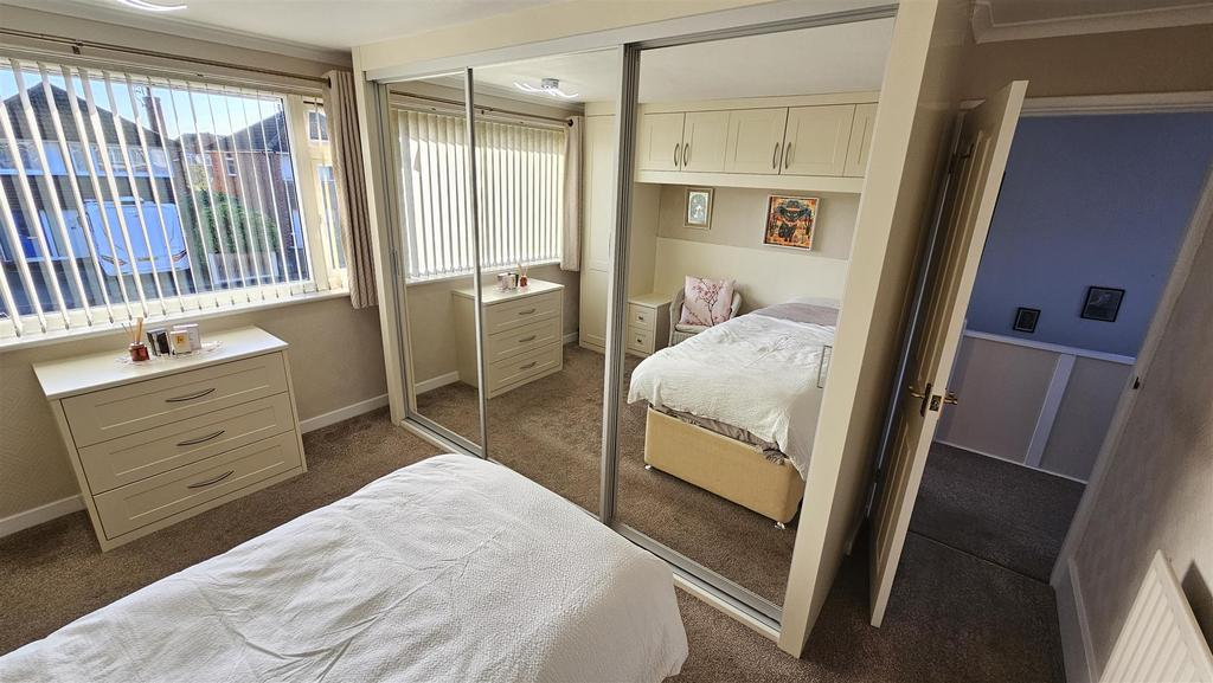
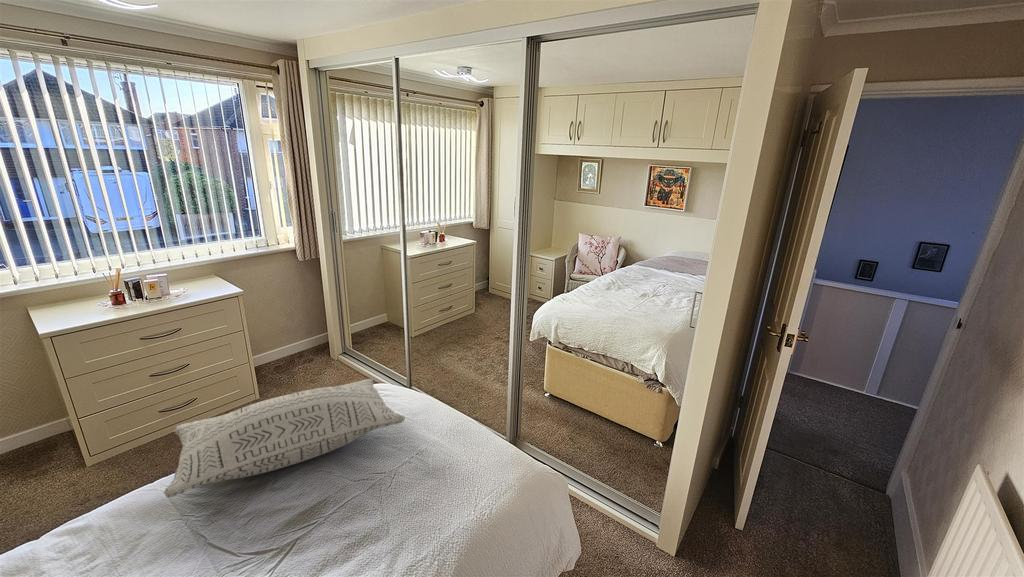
+ pillow (293, 426)
